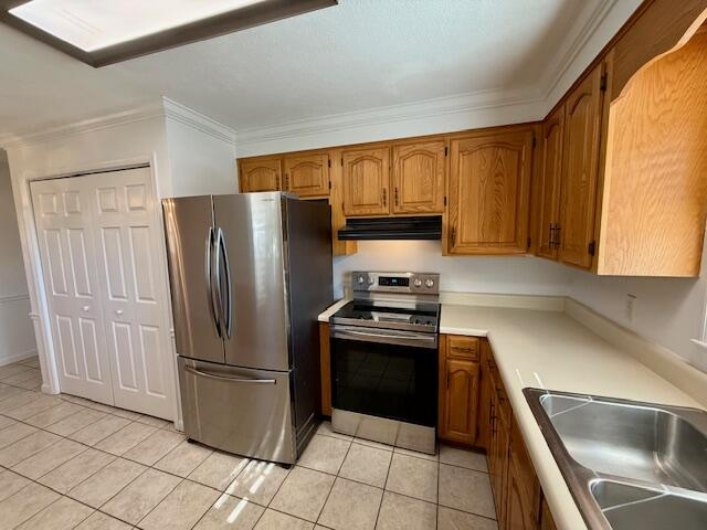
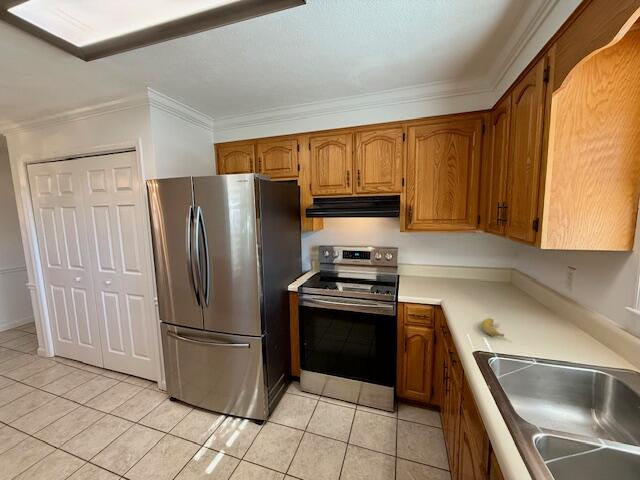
+ fruit (489, 327)
